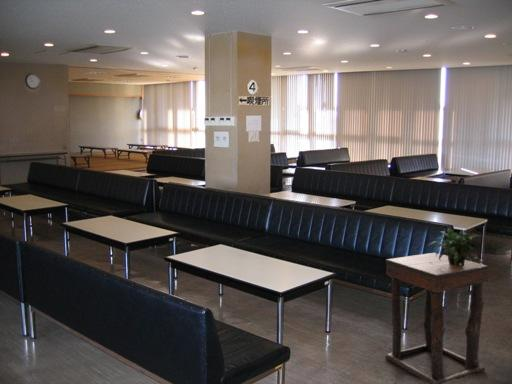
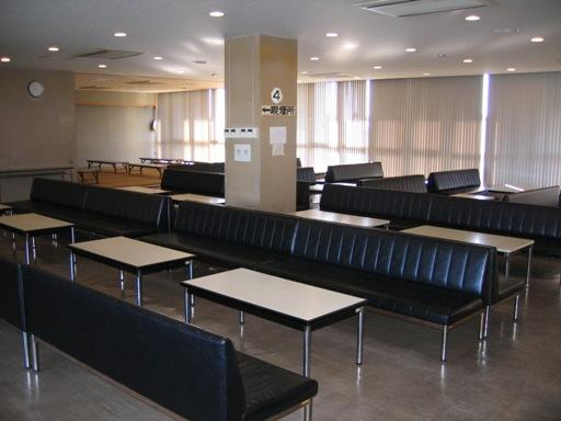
- side table (434, 314)
- potted plant (454, 245)
